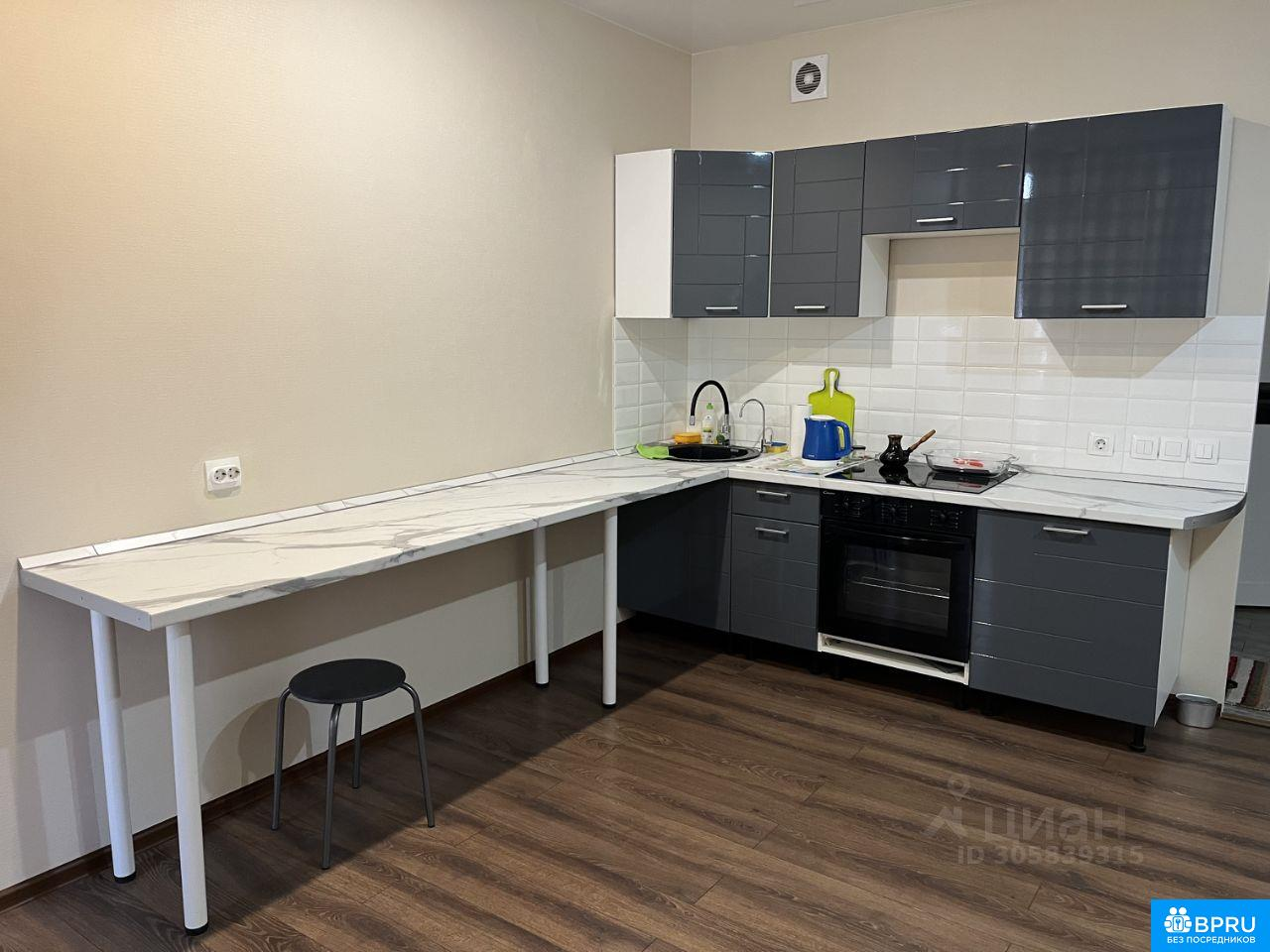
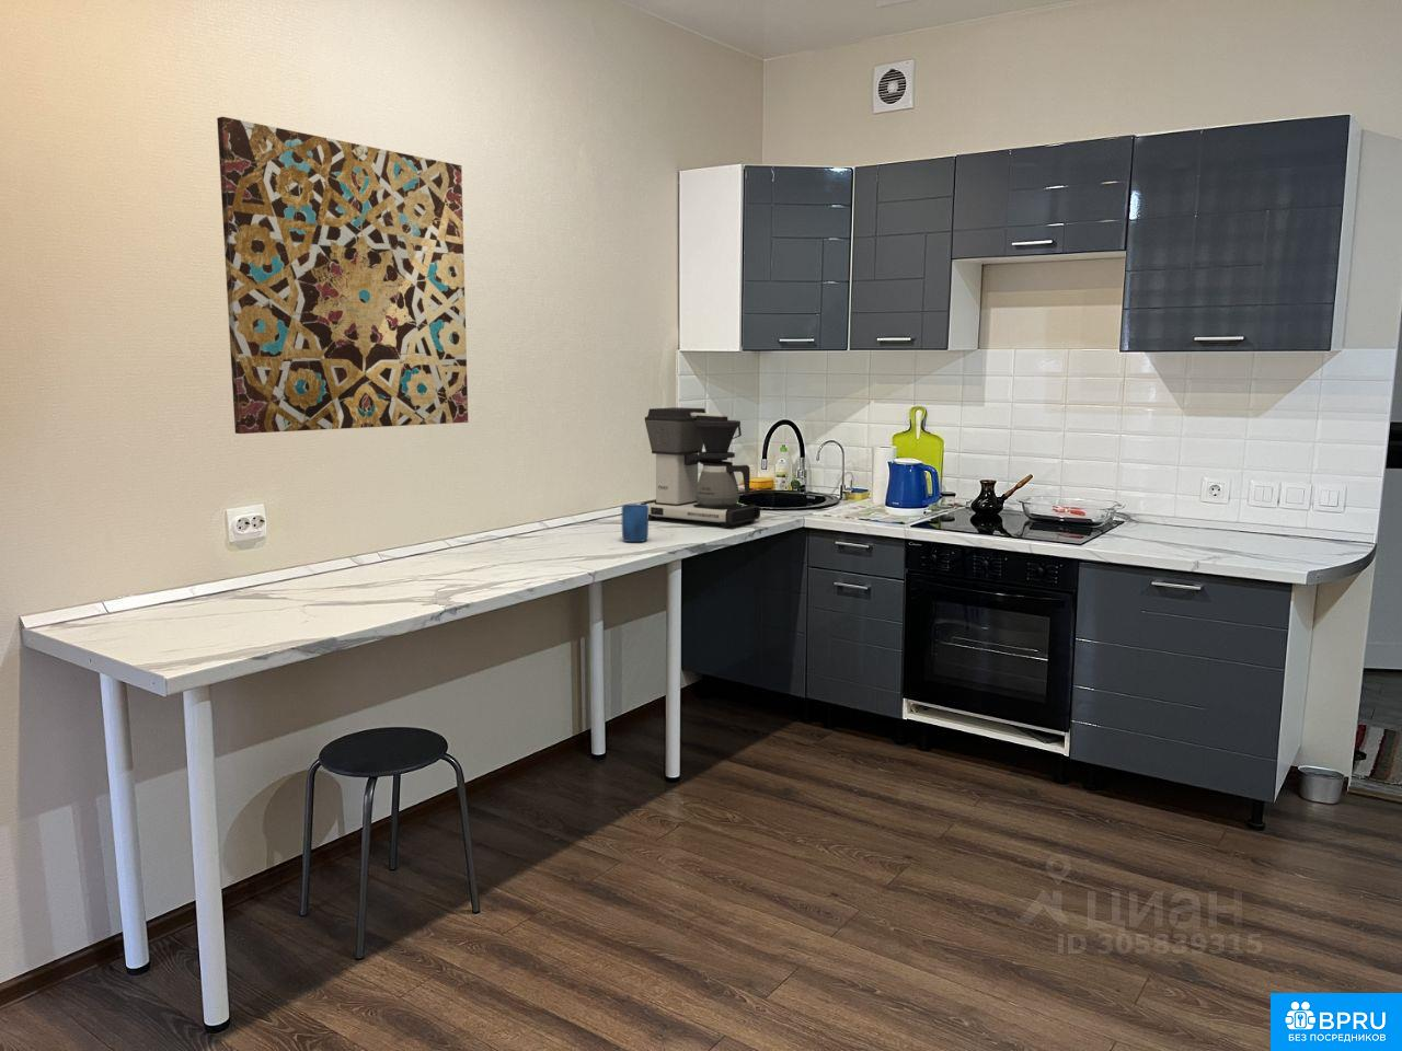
+ mug (637, 522)
+ coffee maker (701, 463)
+ wall art (357, 288)
